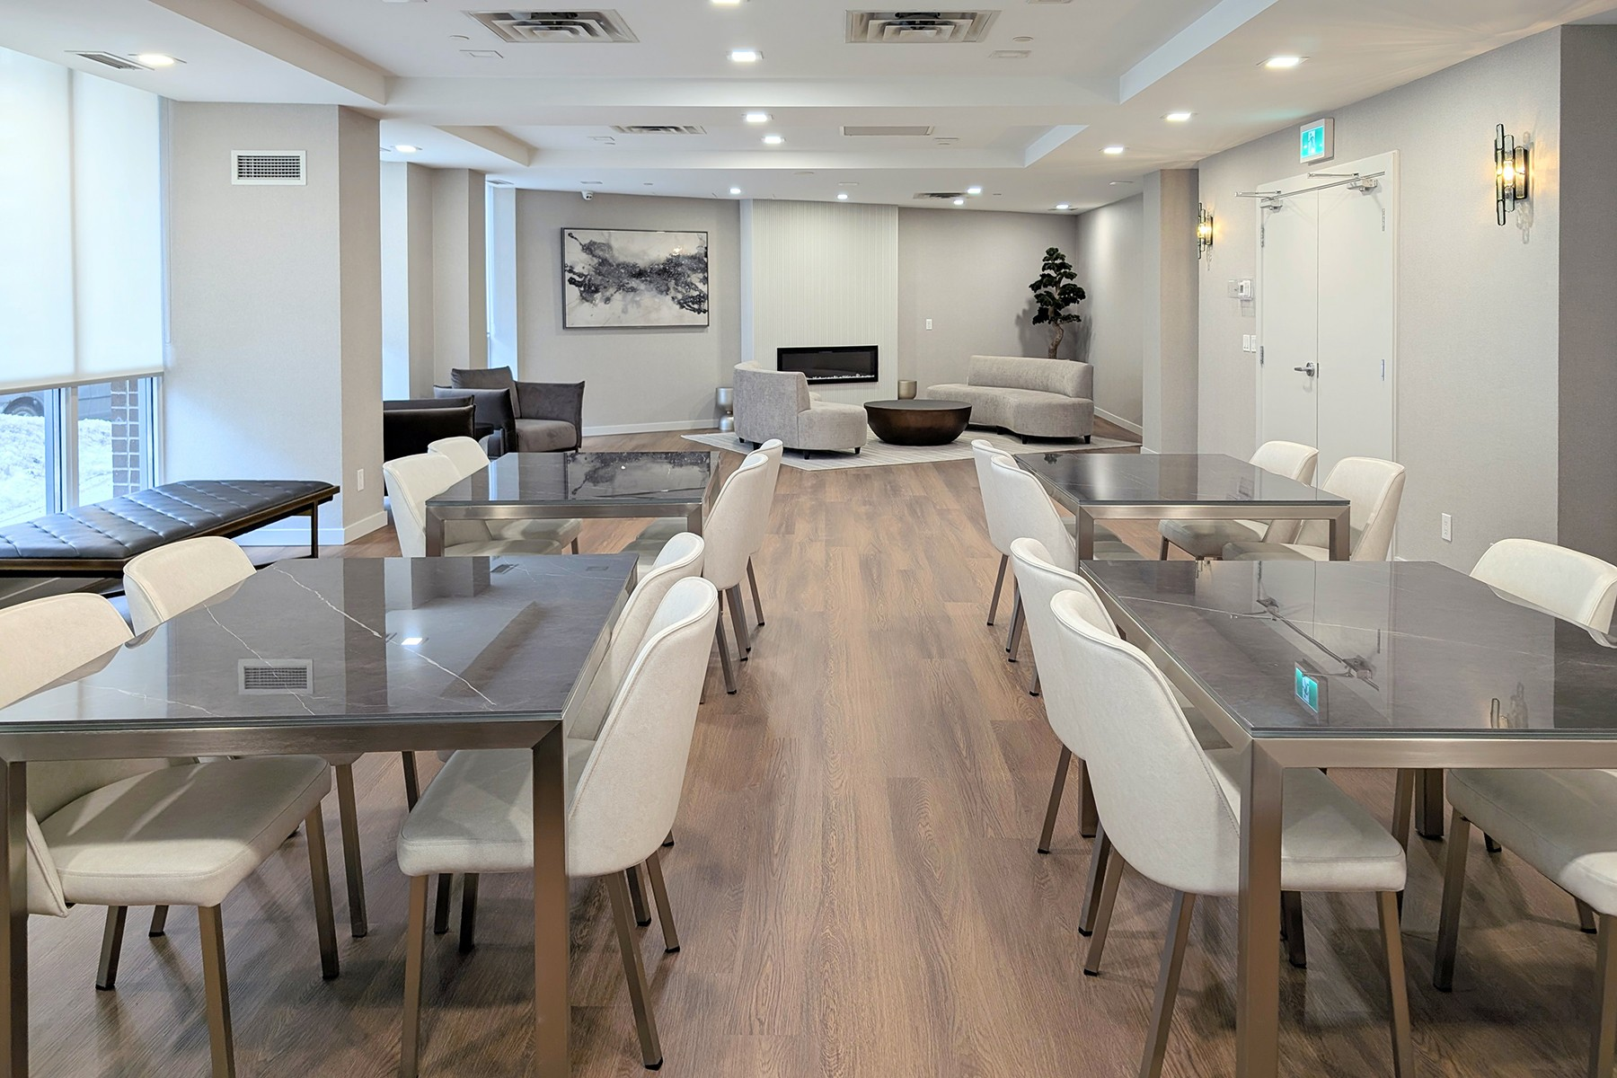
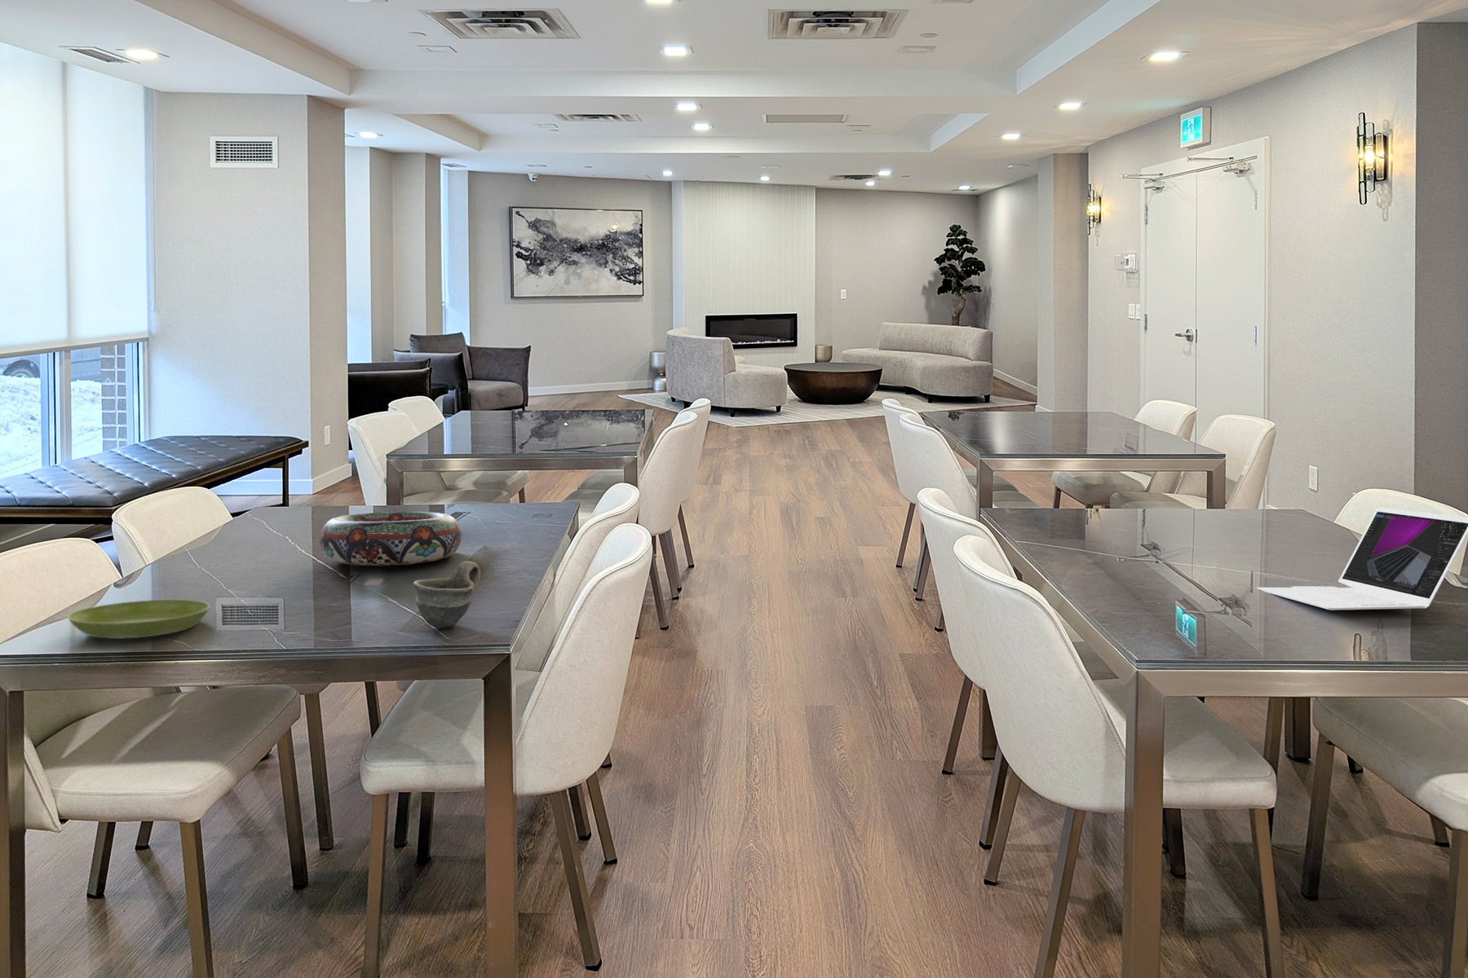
+ cup (450, 595)
+ decorative bowl (391, 538)
+ saucer (140, 619)
+ laptop (1357, 551)
